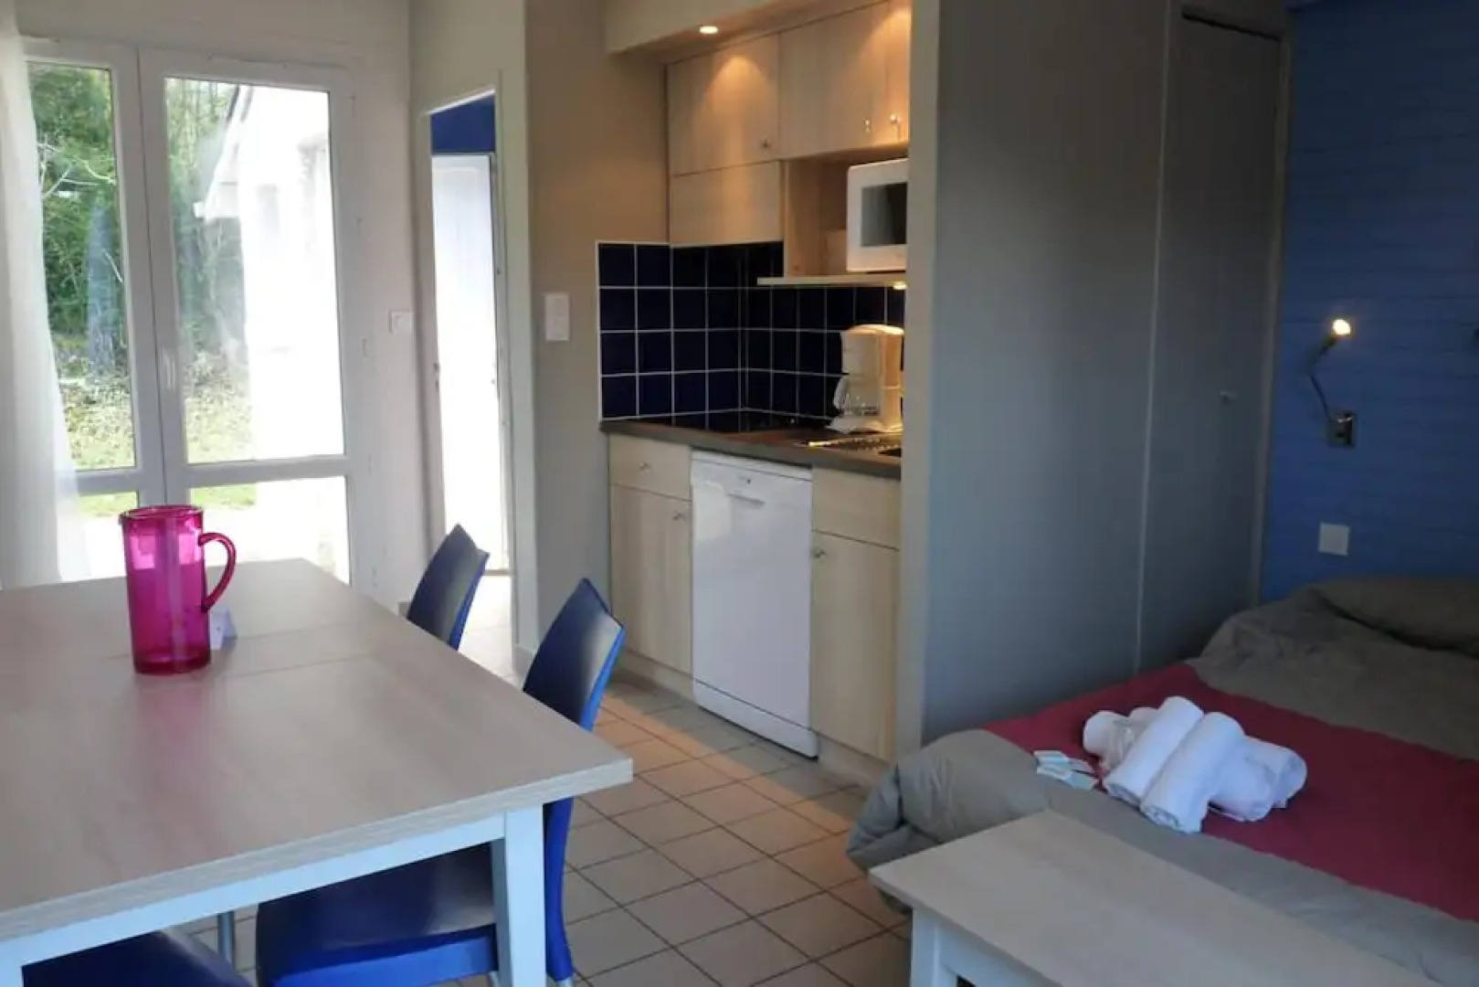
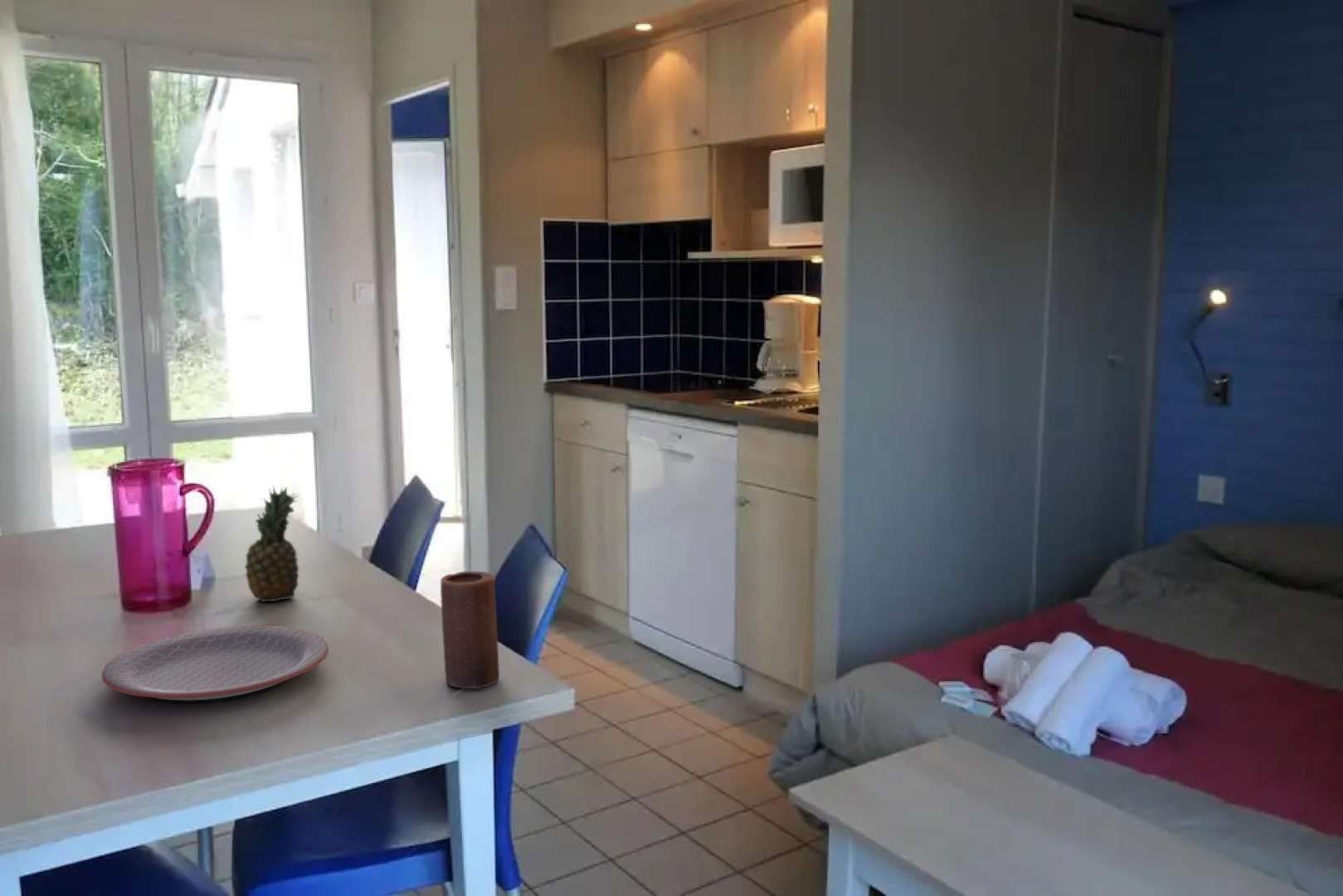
+ plate (219, 665)
+ fruit (272, 542)
+ candle (470, 629)
